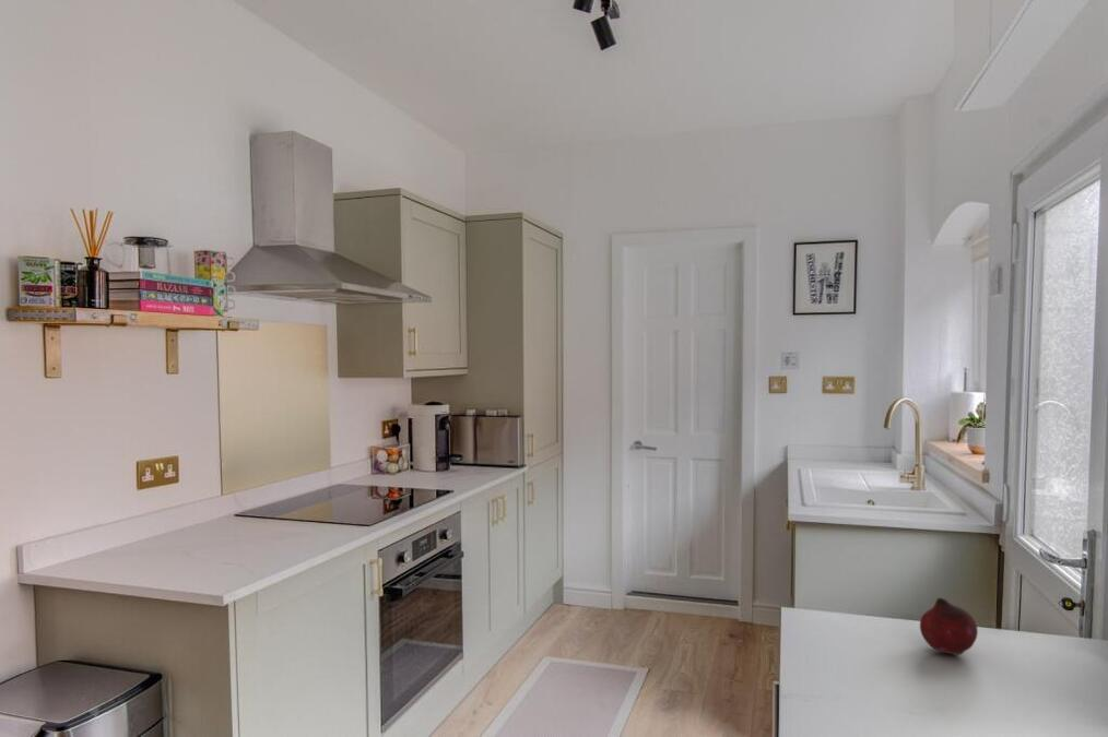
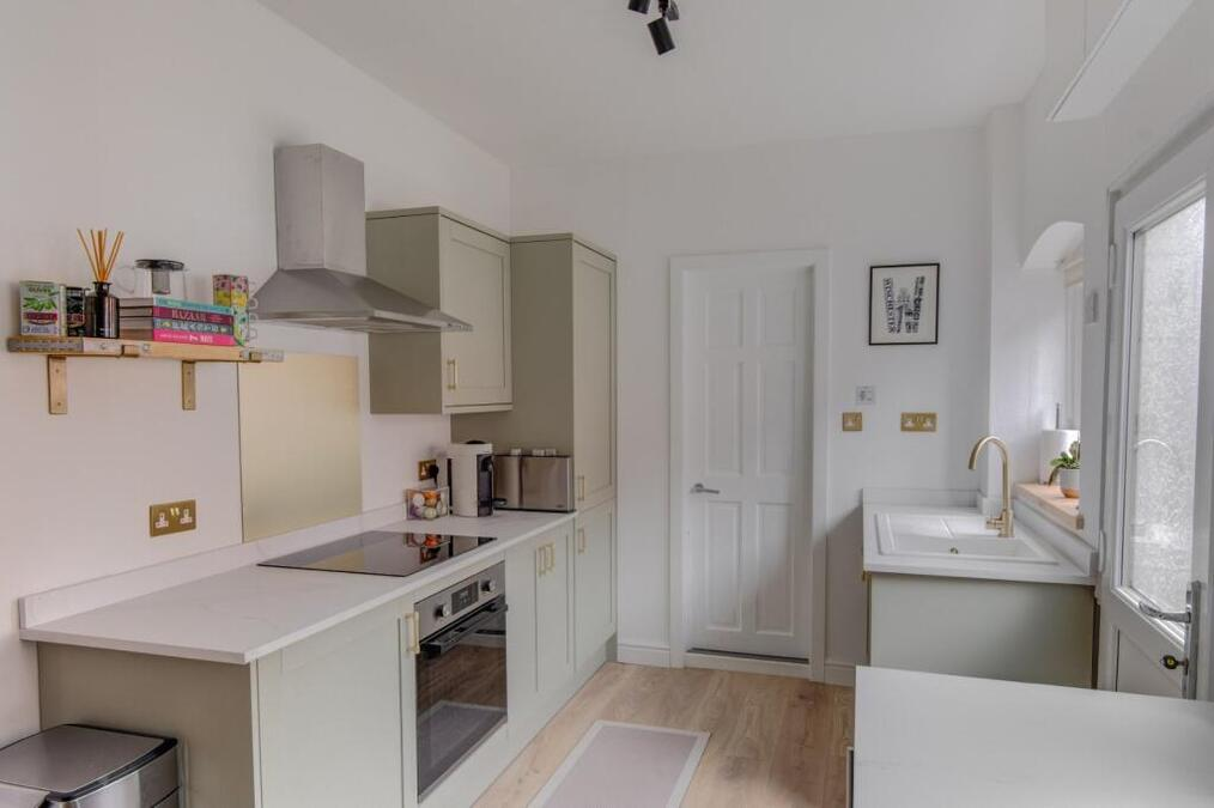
- fruit (947, 626)
